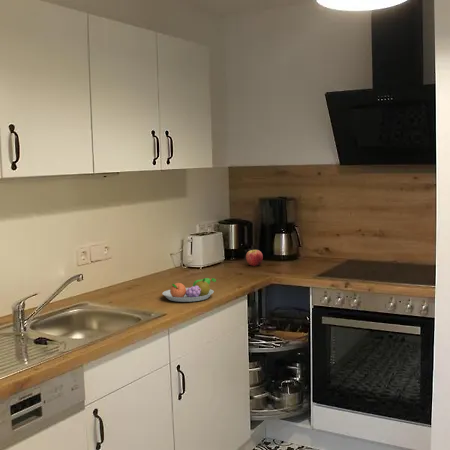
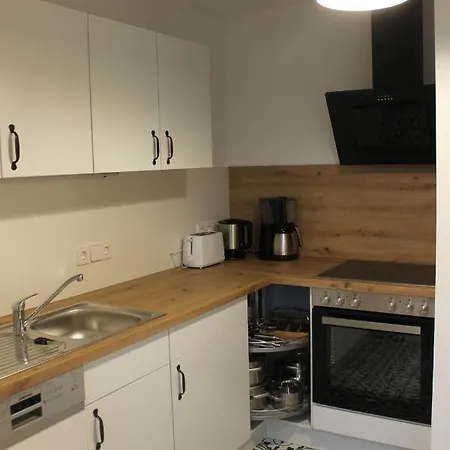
- apple (254, 257)
- fruit bowl (190, 288)
